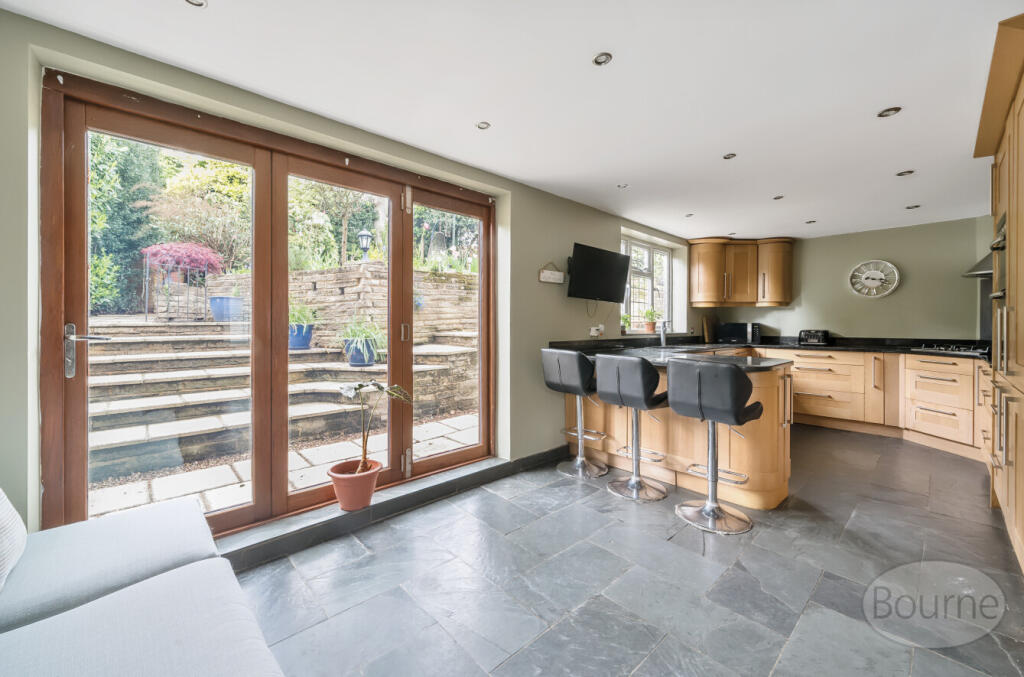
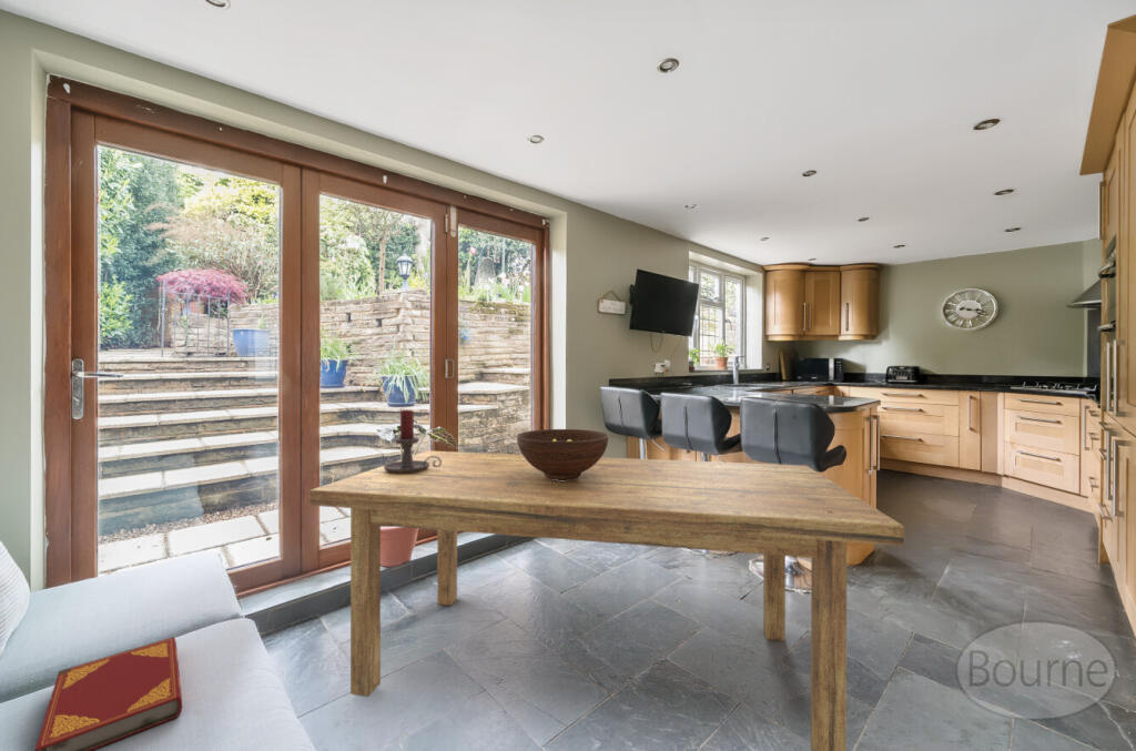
+ fruit bowl (562, 455)
+ hardback book (118, 692)
+ candle holder (413, 438)
+ dining table (588, 540)
